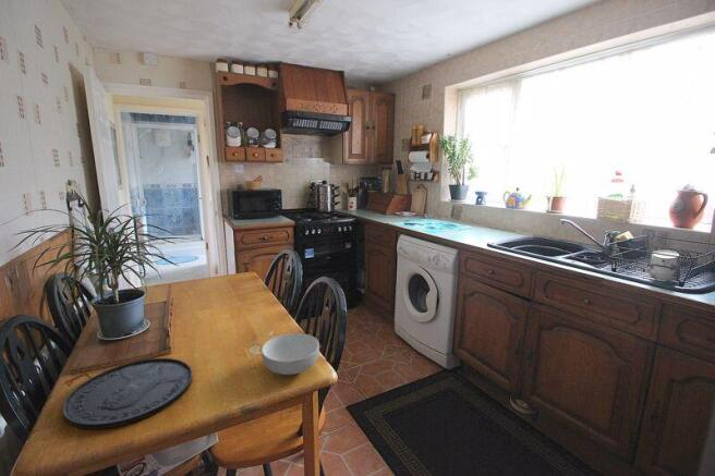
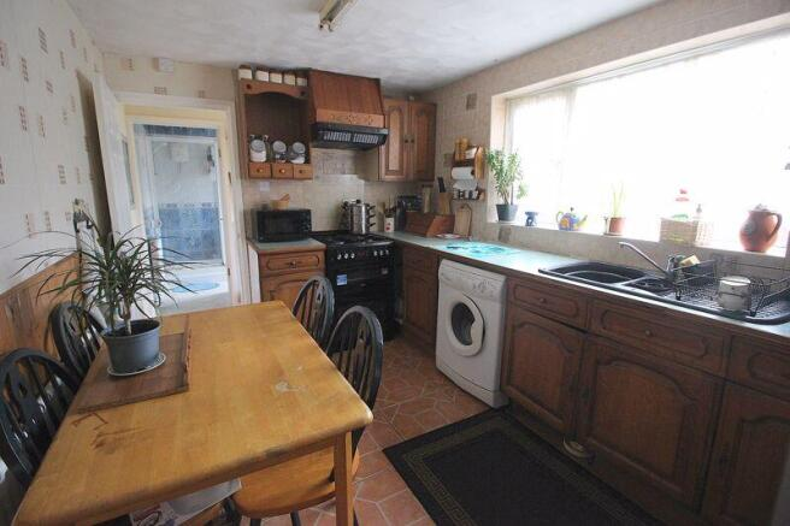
- plate (133, 388)
- cereal bowl (291, 356)
